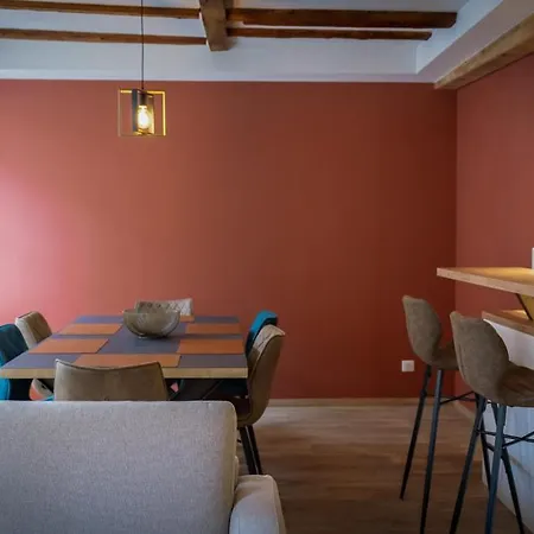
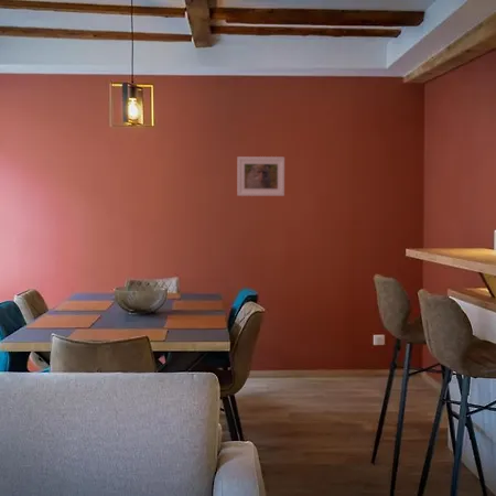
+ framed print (260, 176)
